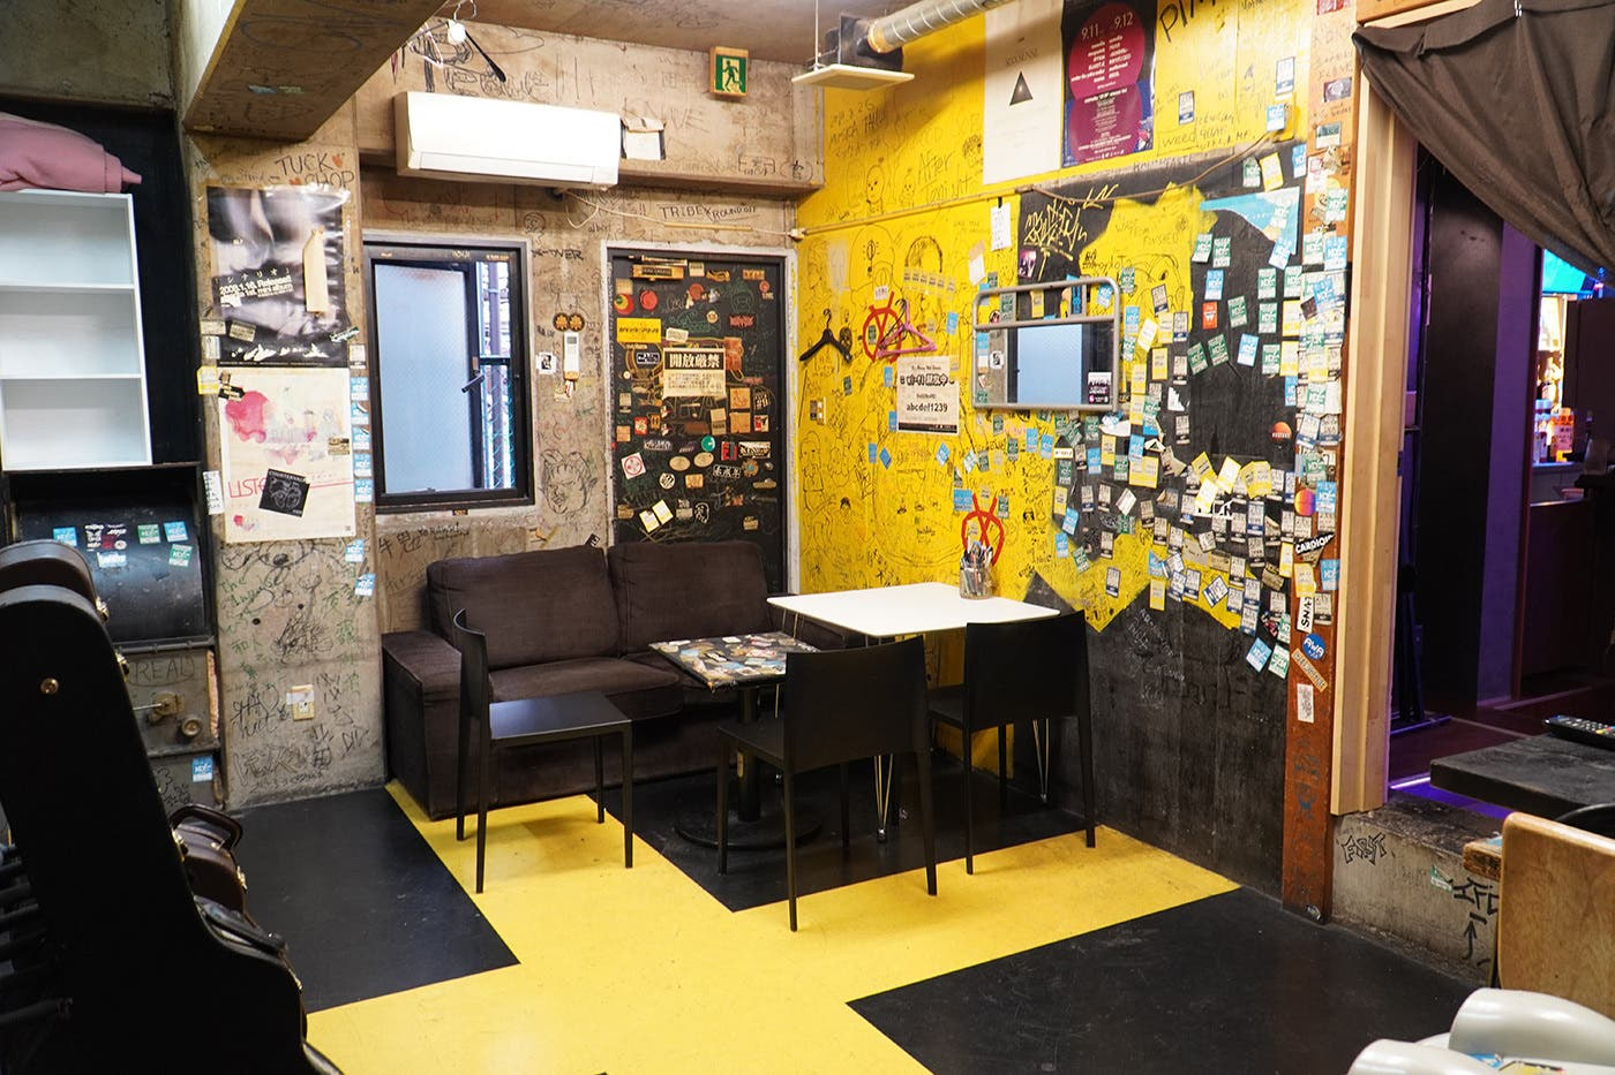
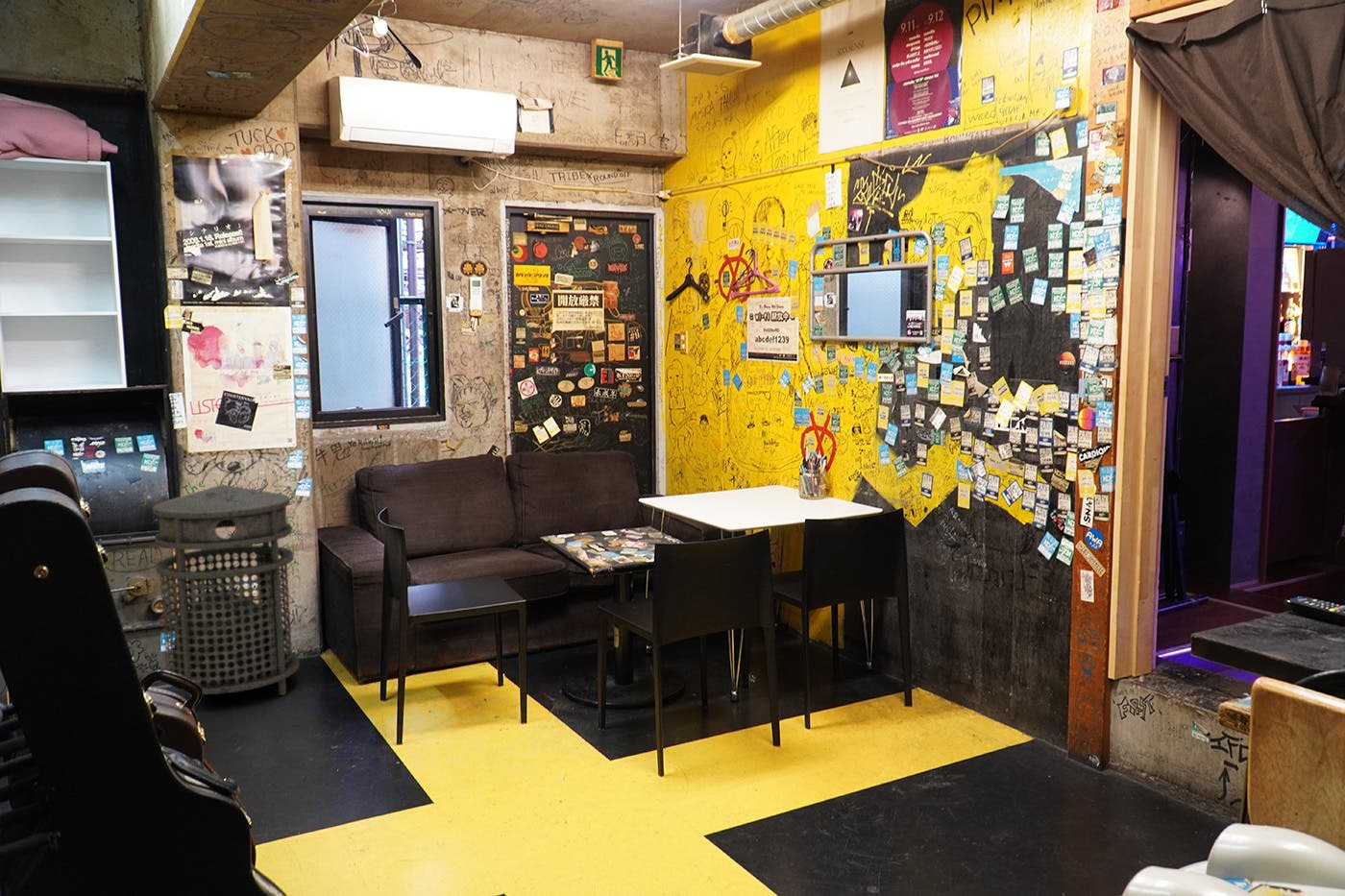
+ trash can (228, 586)
